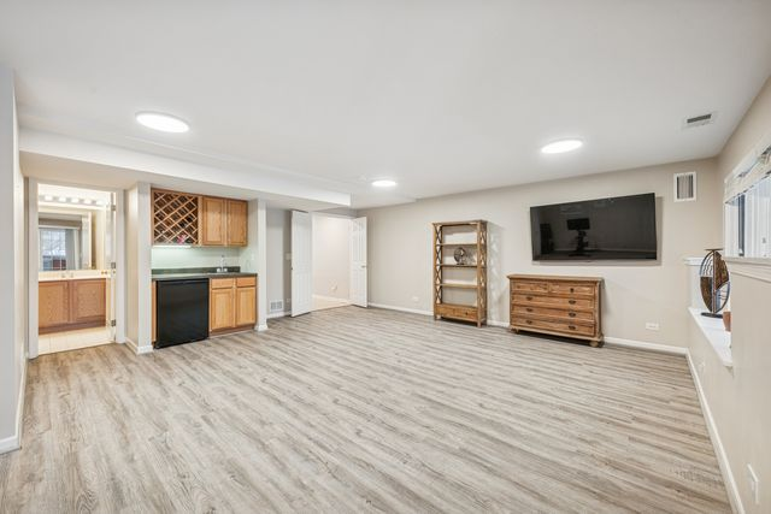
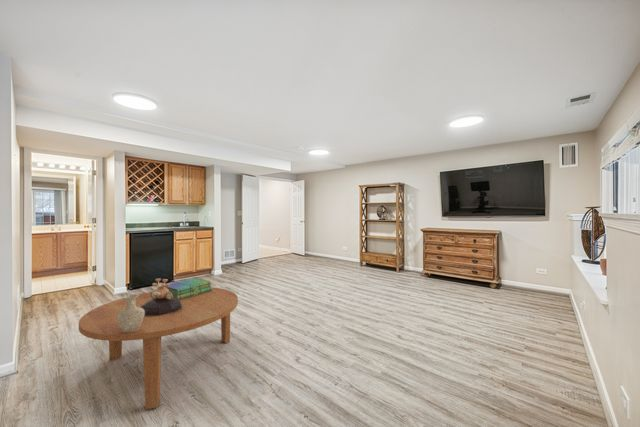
+ decorative bowl (161, 294)
+ vase (131, 312)
+ stack of books (186, 288)
+ coffee table (168, 334)
